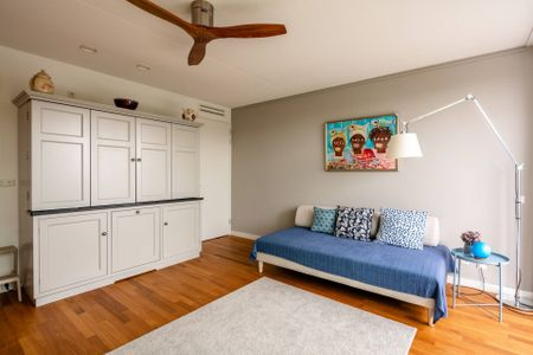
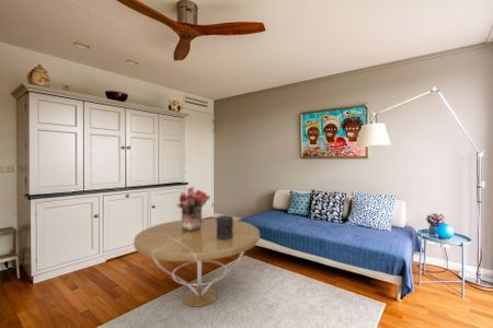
+ coffee table (199, 263)
+ decorative container (225, 226)
+ bouquet (191, 208)
